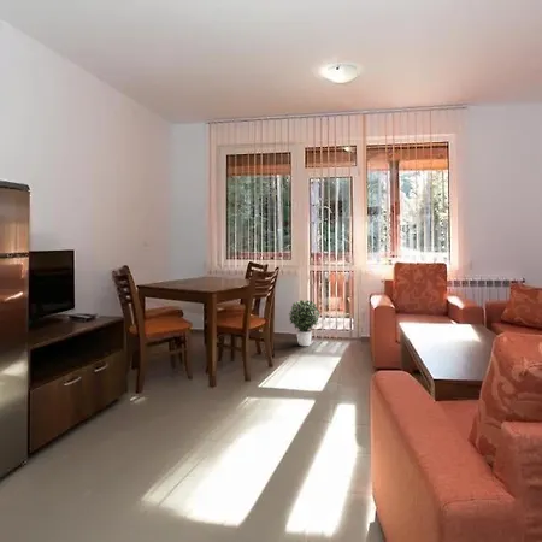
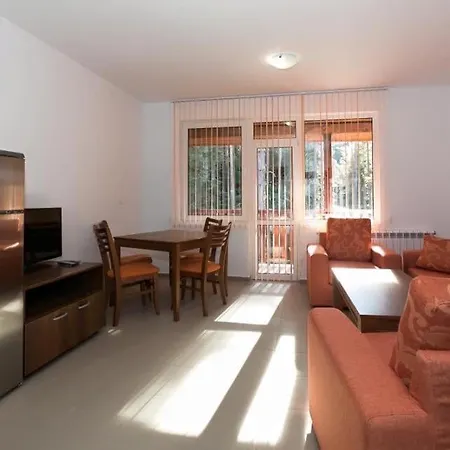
- potted plant (304, 322)
